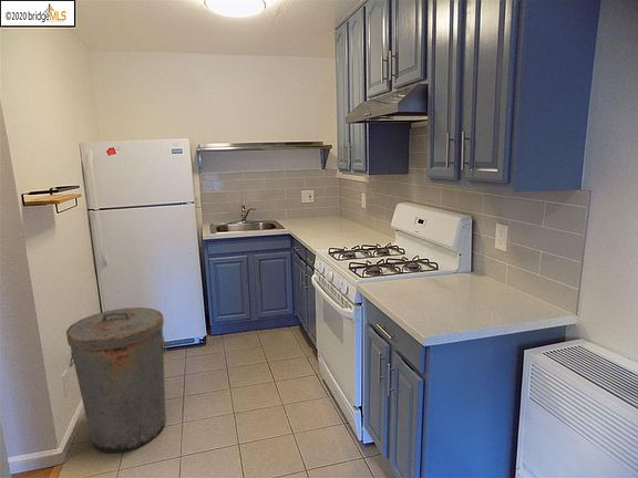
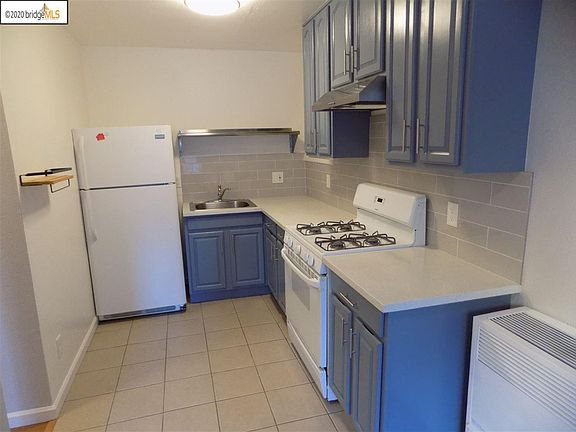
- trash can (122, 372)
